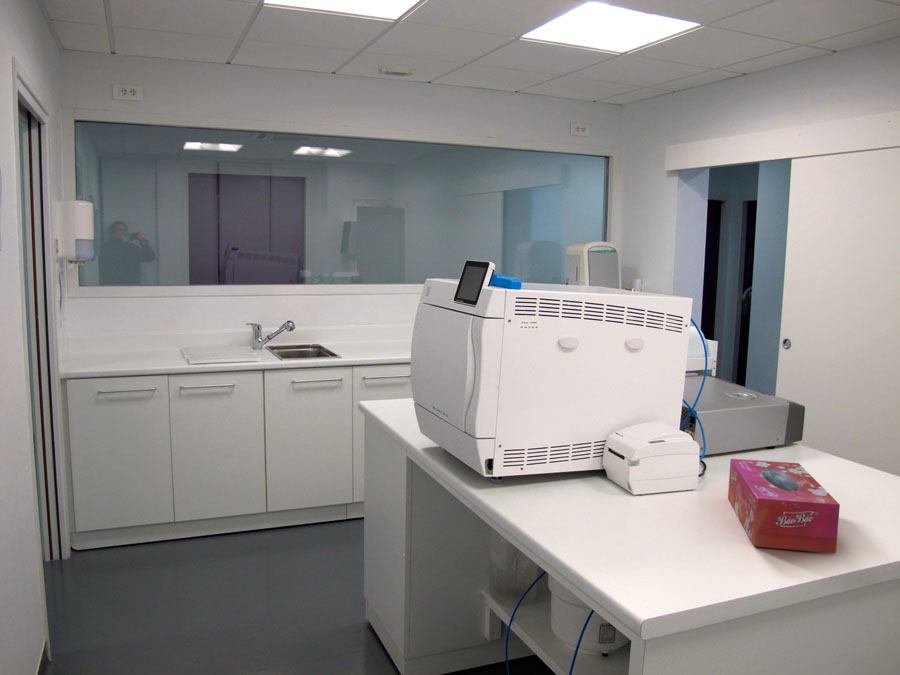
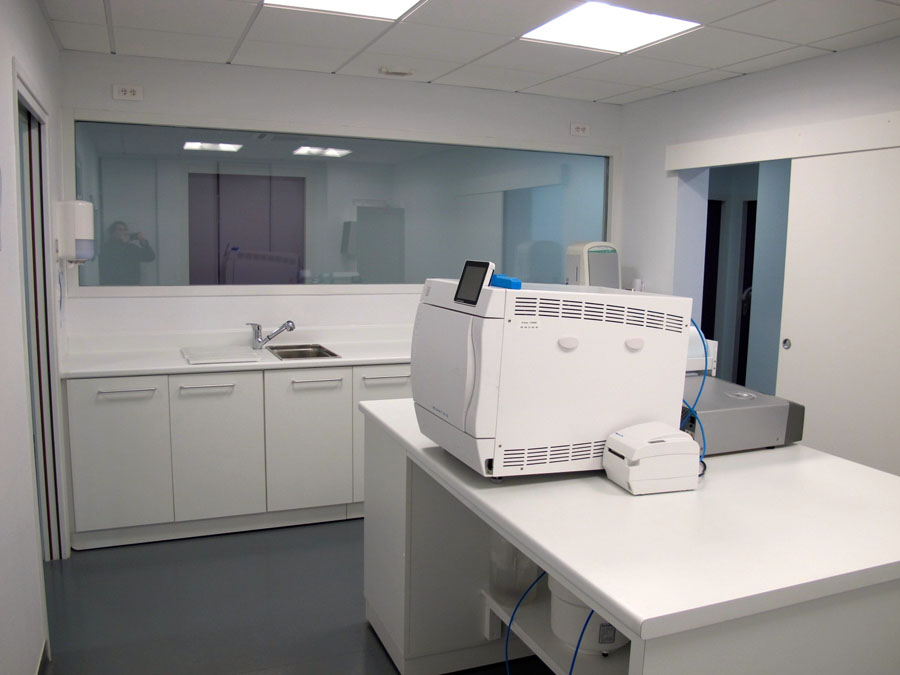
- tissue box (778, 501)
